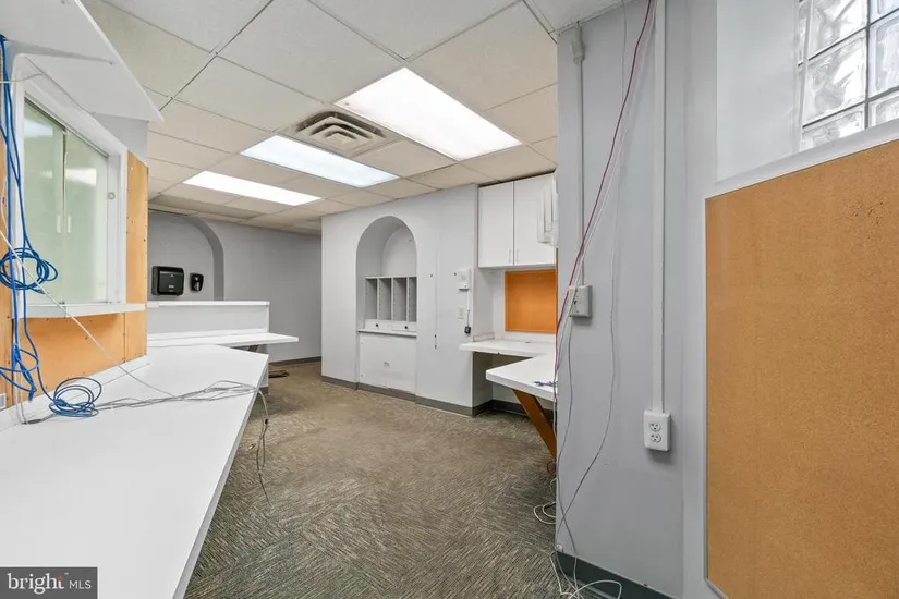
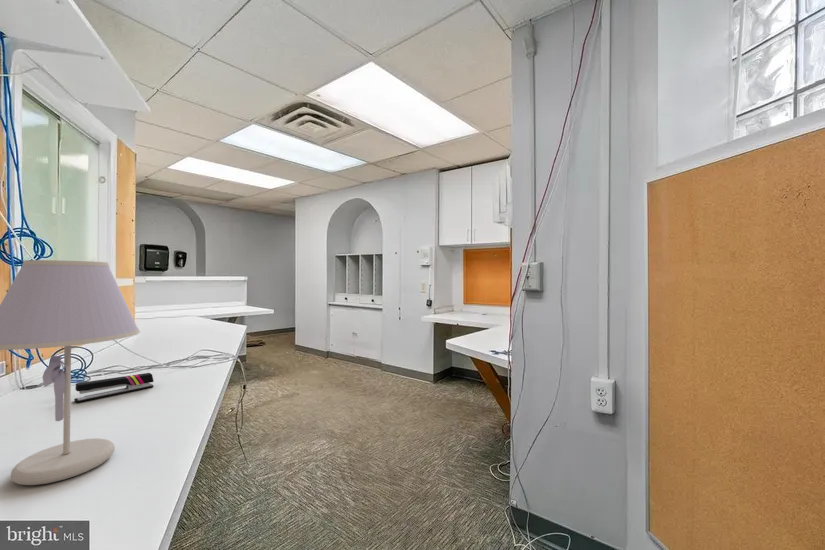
+ stapler (116, 385)
+ table lamp (67, 363)
